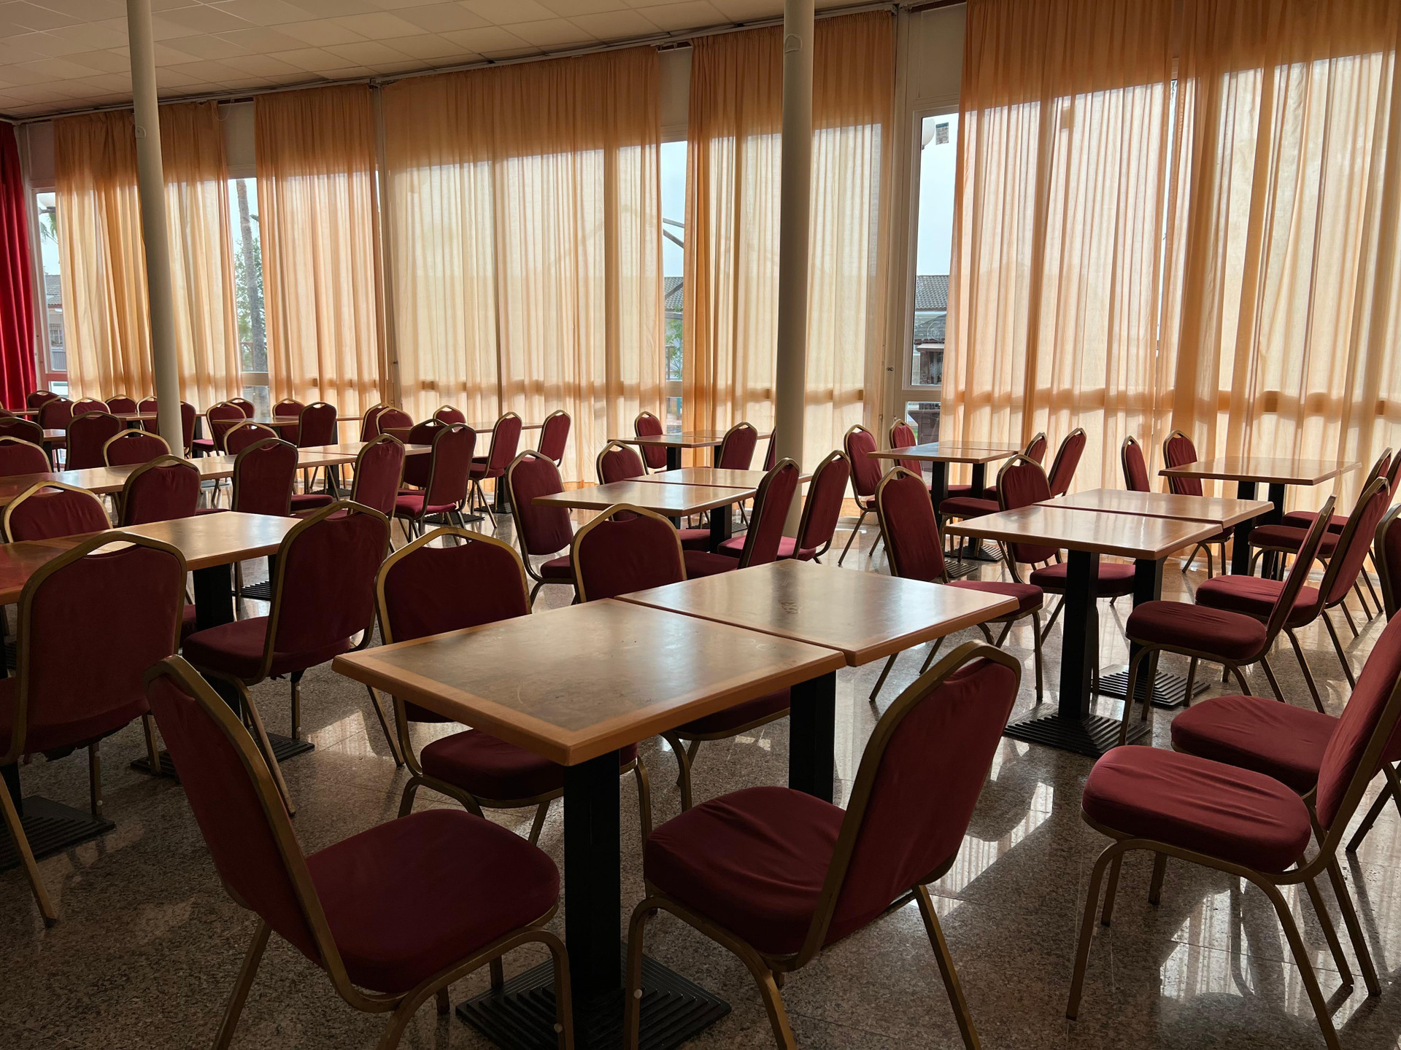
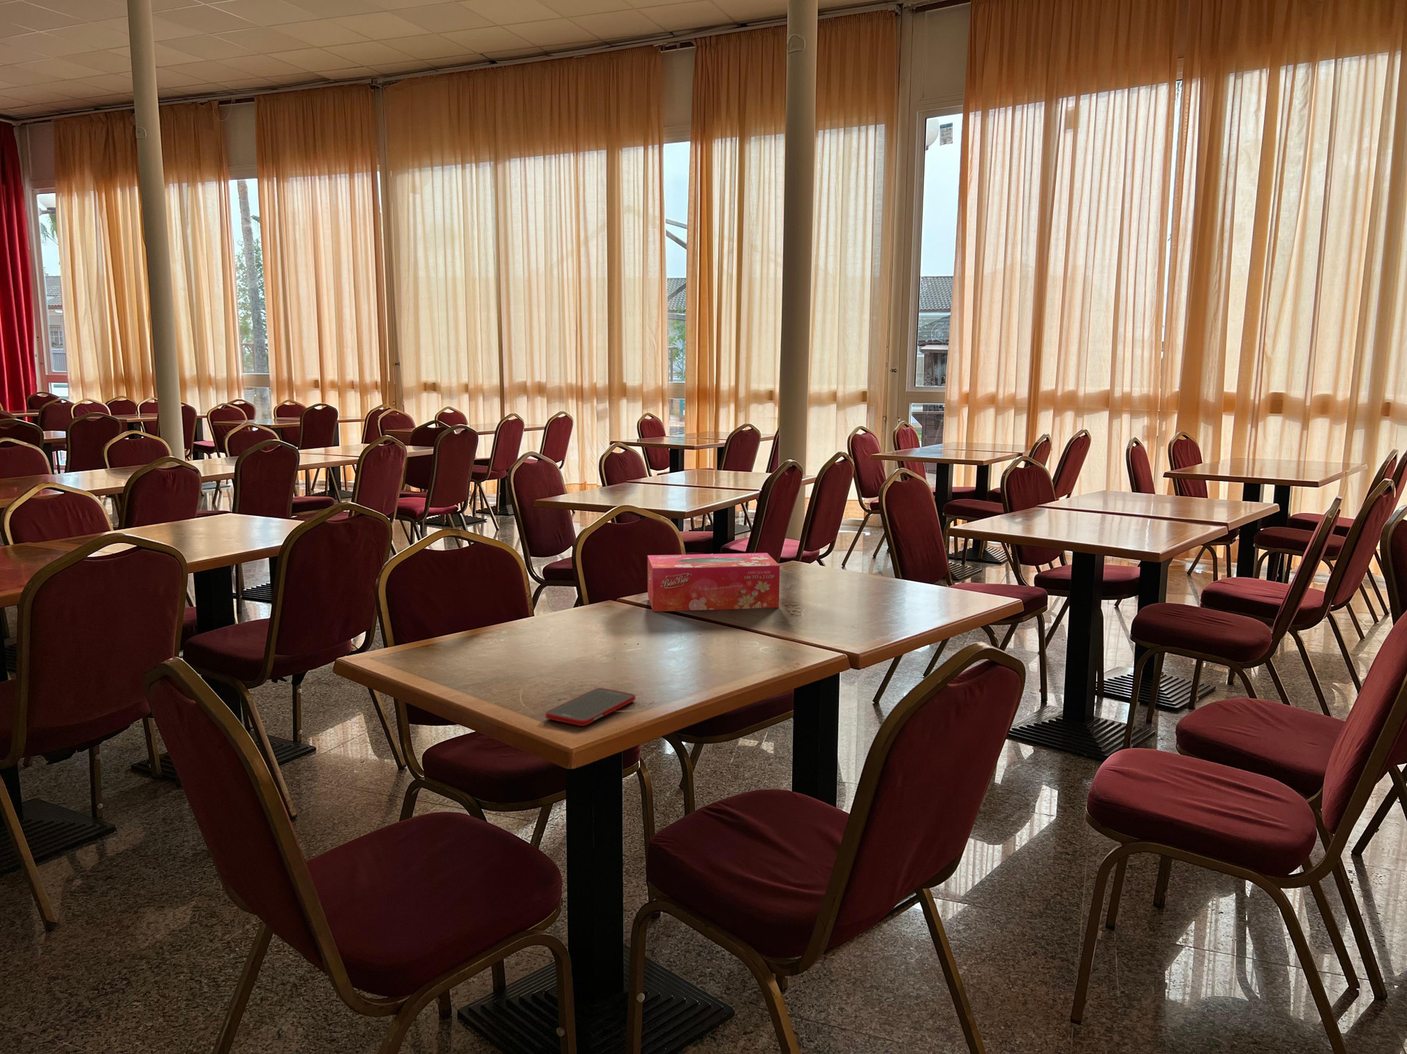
+ cell phone (592, 706)
+ tissue box (711, 581)
